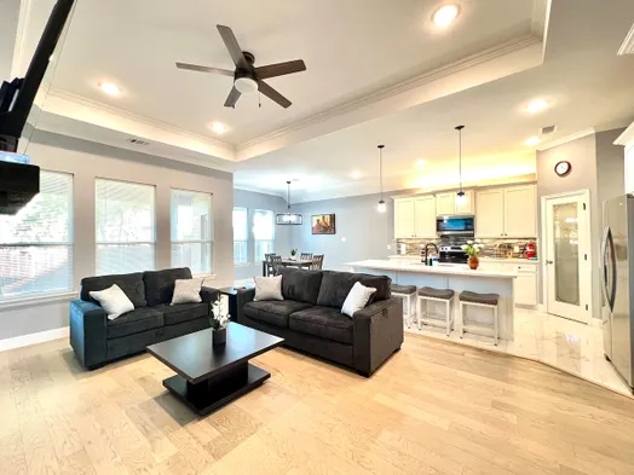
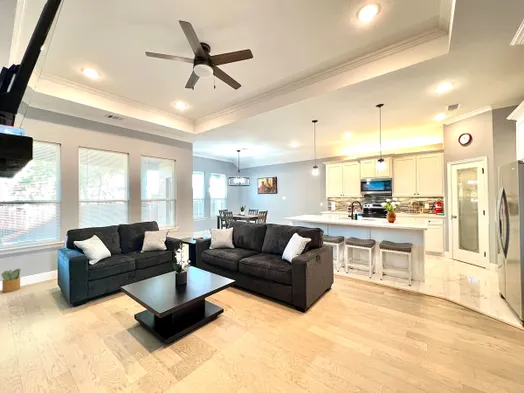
+ potted plant (10, 280)
